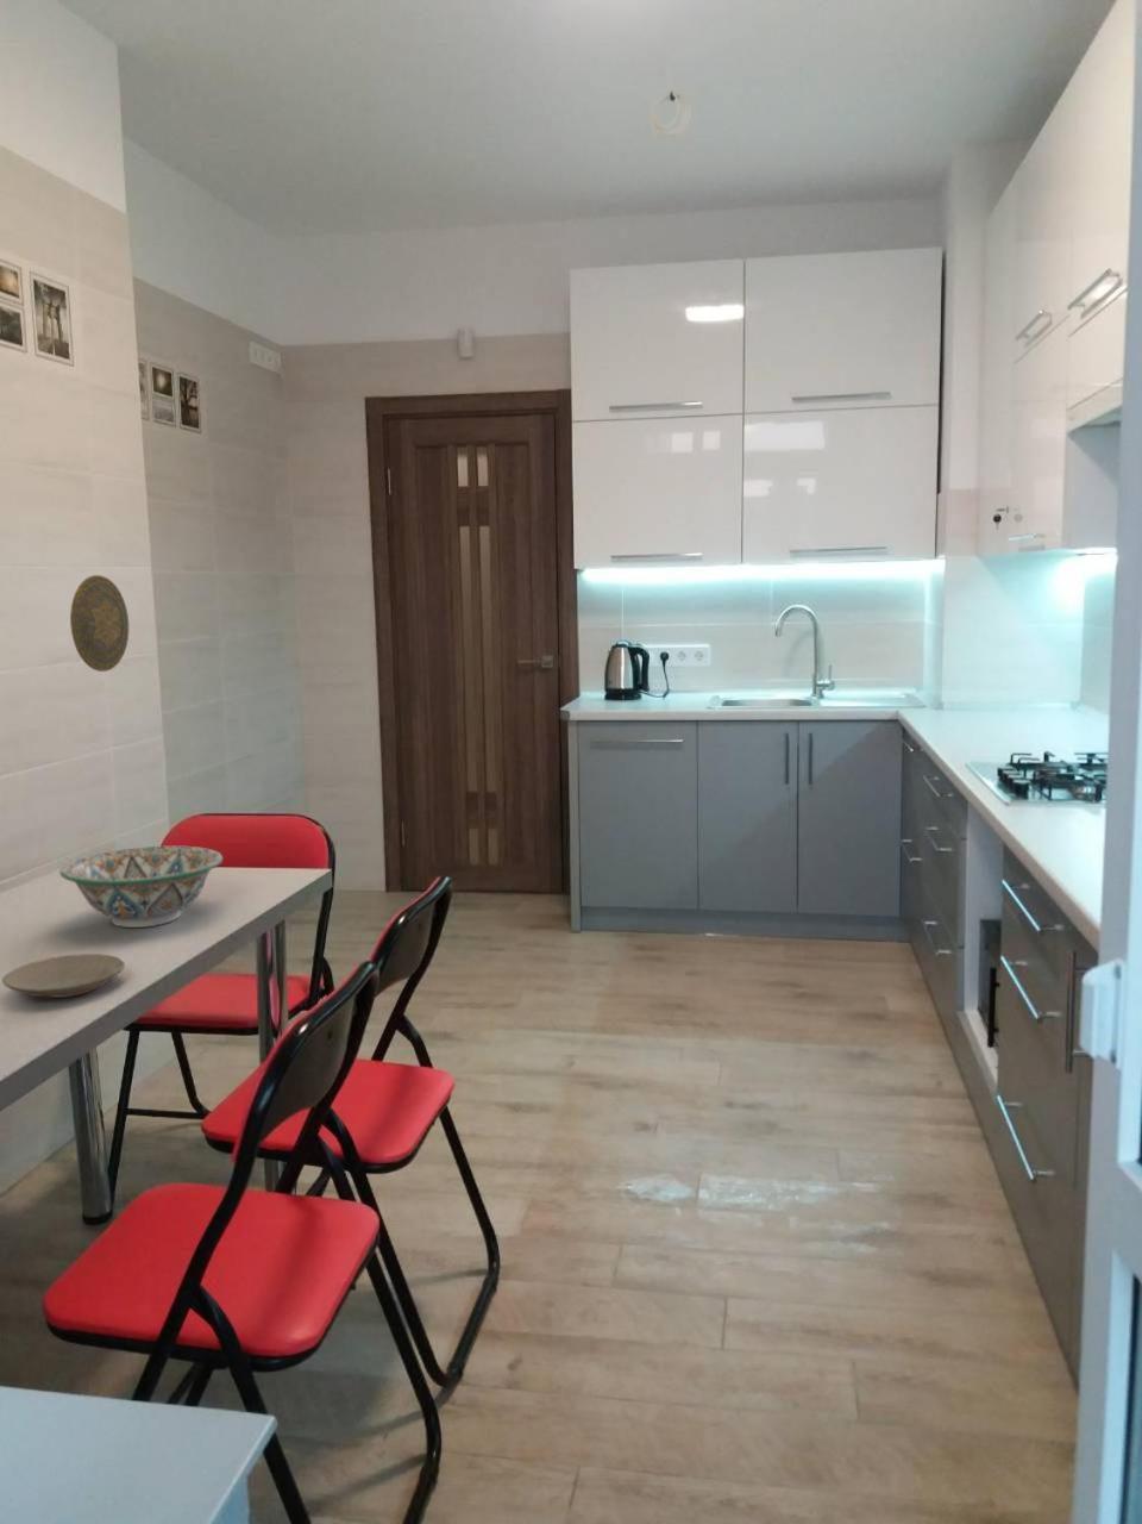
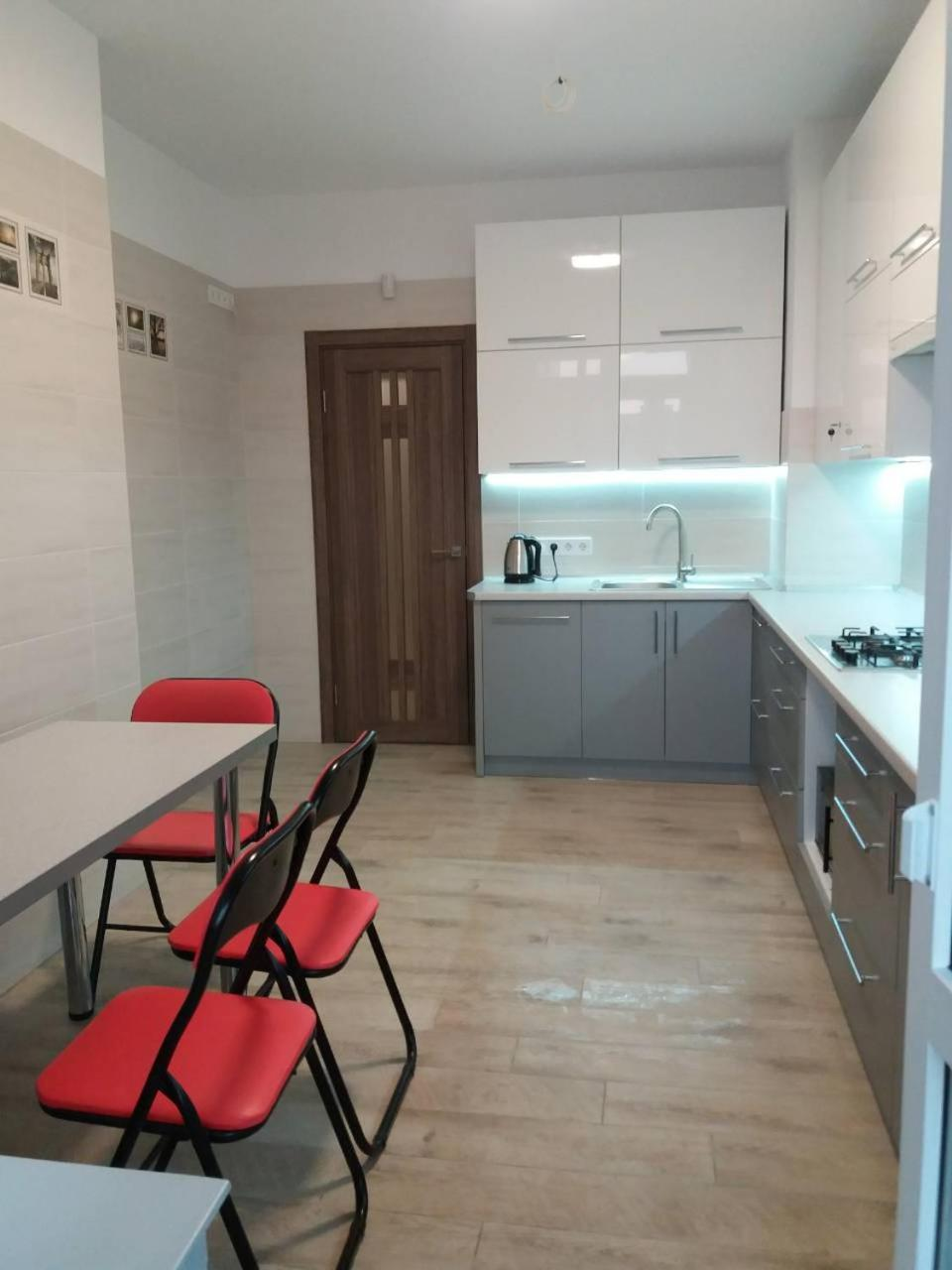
- decorative plate (103, 623)
- decorative bowl (144, 889)
- plate (65, 979)
